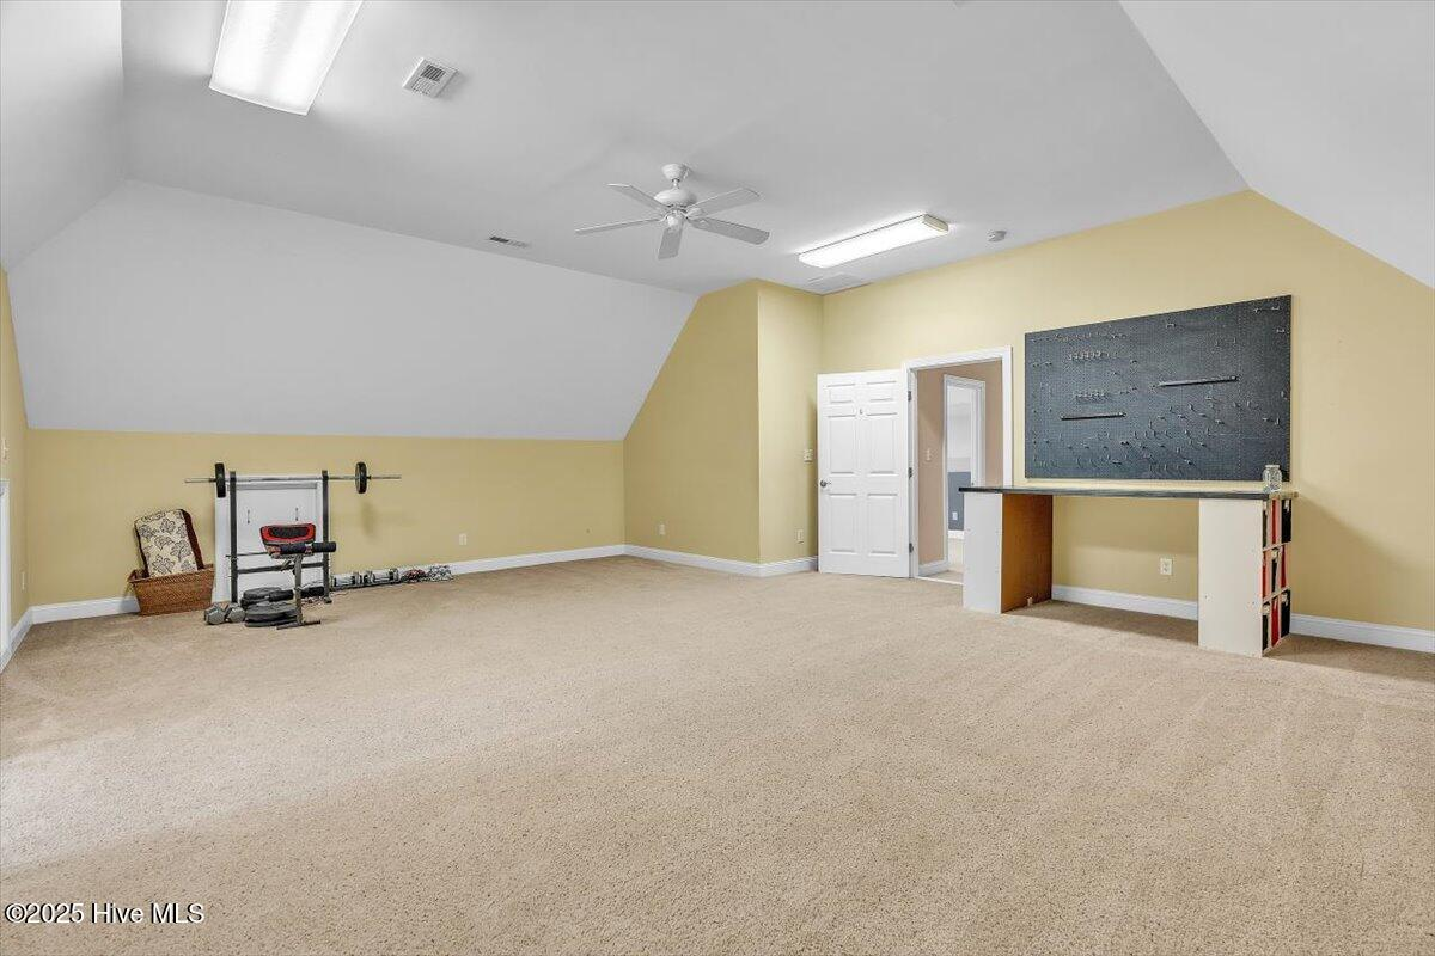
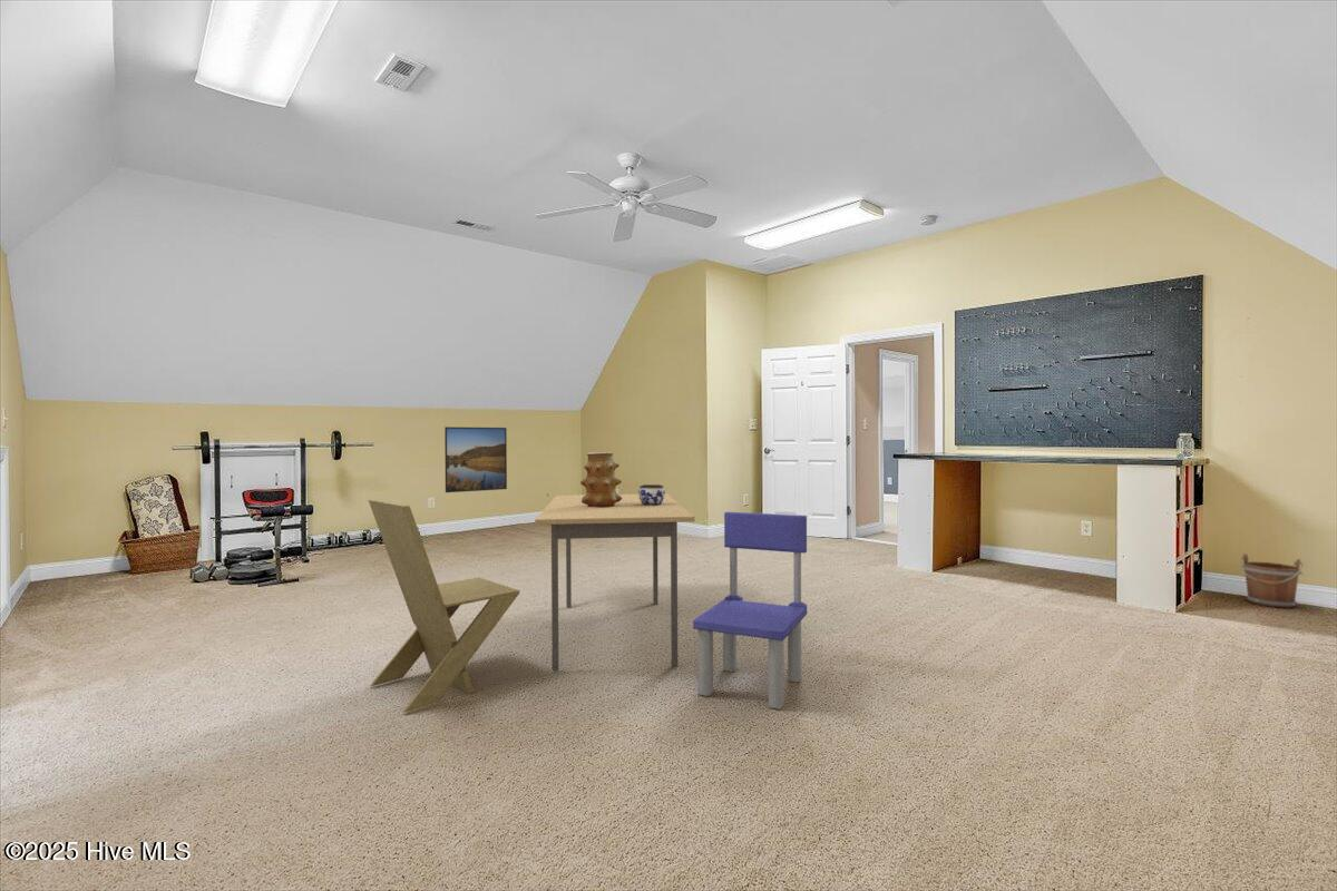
+ bucket (1270, 580)
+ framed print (477, 459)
+ jar (651, 495)
+ chair (751, 601)
+ chair (445, 590)
+ vase (601, 478)
+ dining table (614, 537)
